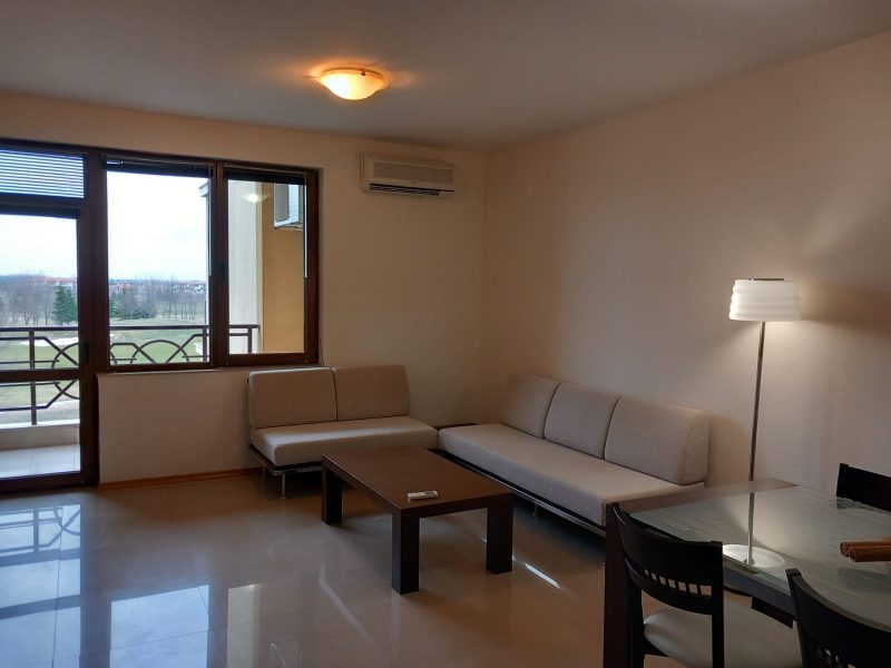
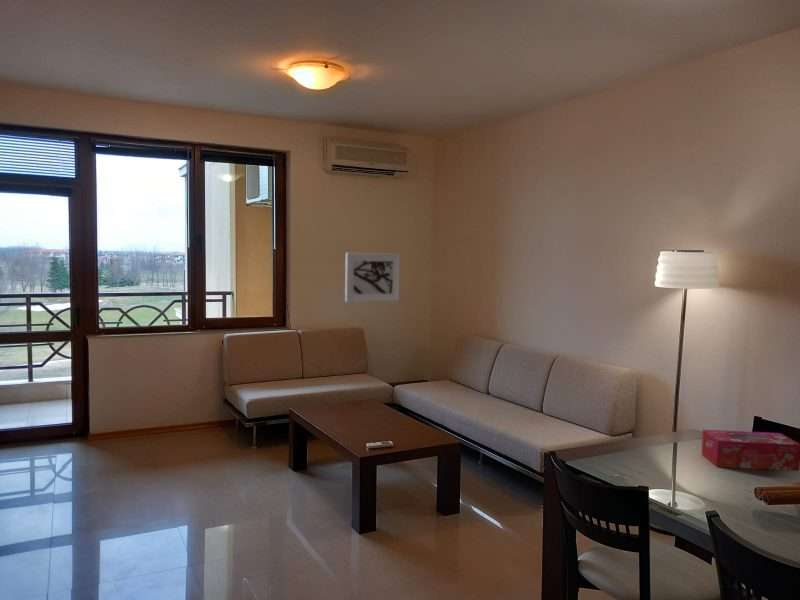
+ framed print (373, 277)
+ tissue box (749, 449)
